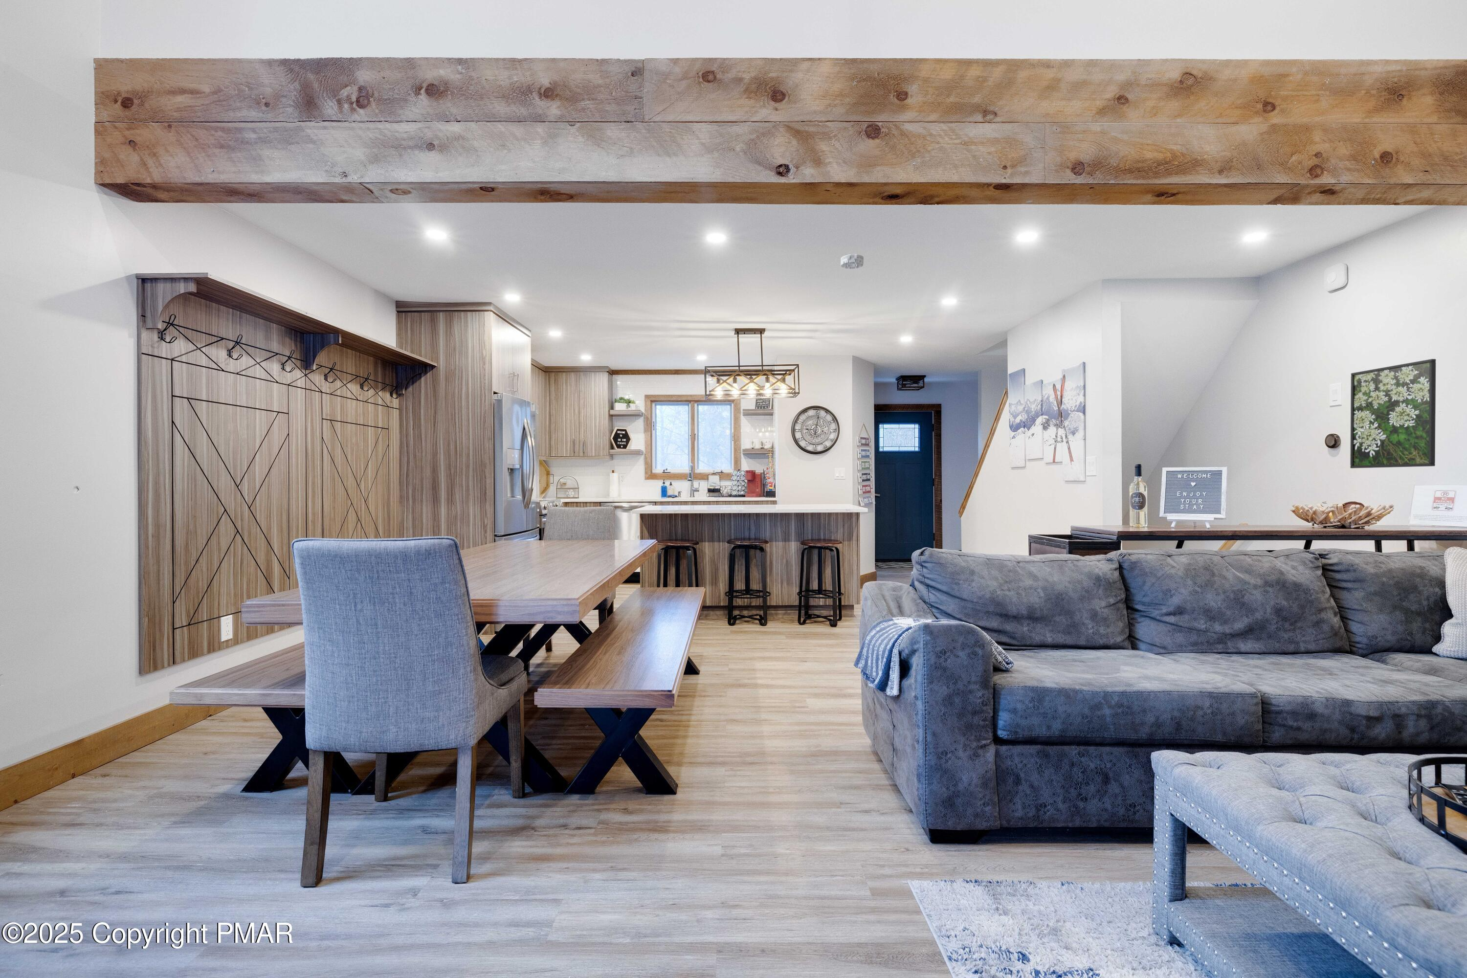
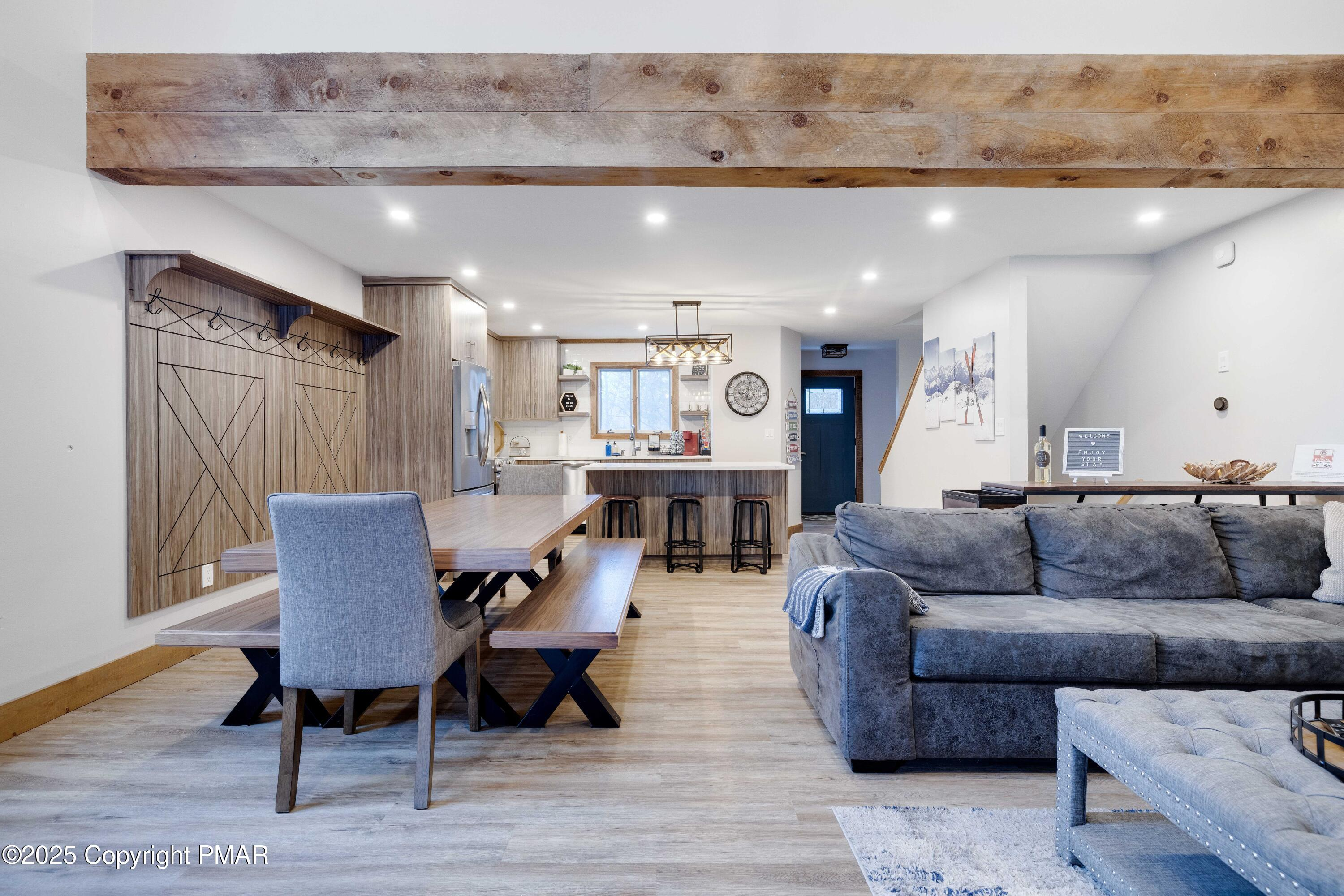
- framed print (1391, 417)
- smoke detector (851, 261)
